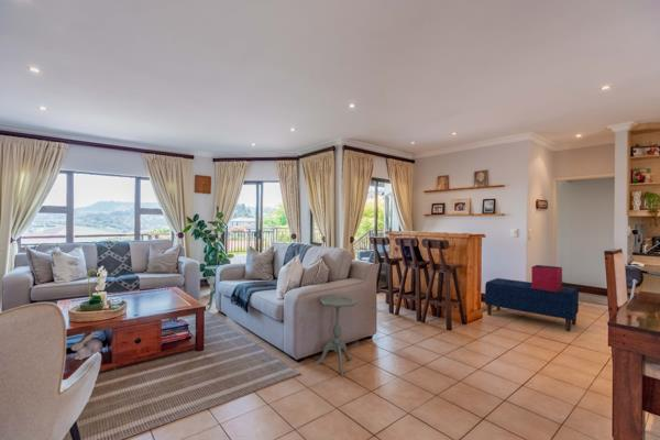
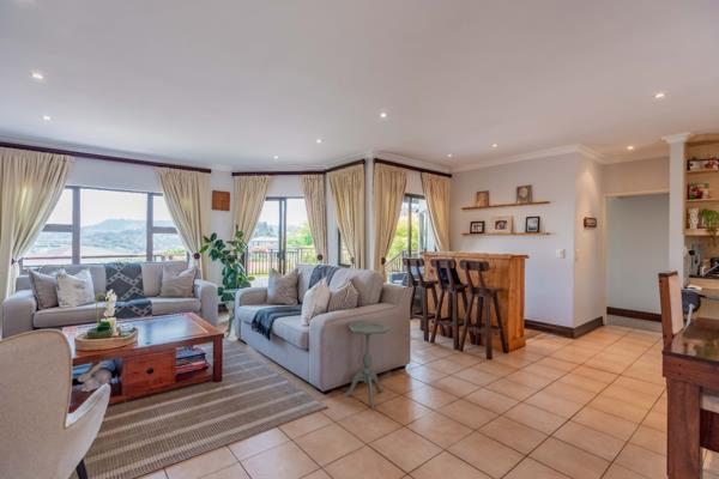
- storage bin (547, 277)
- bench (529, 301)
